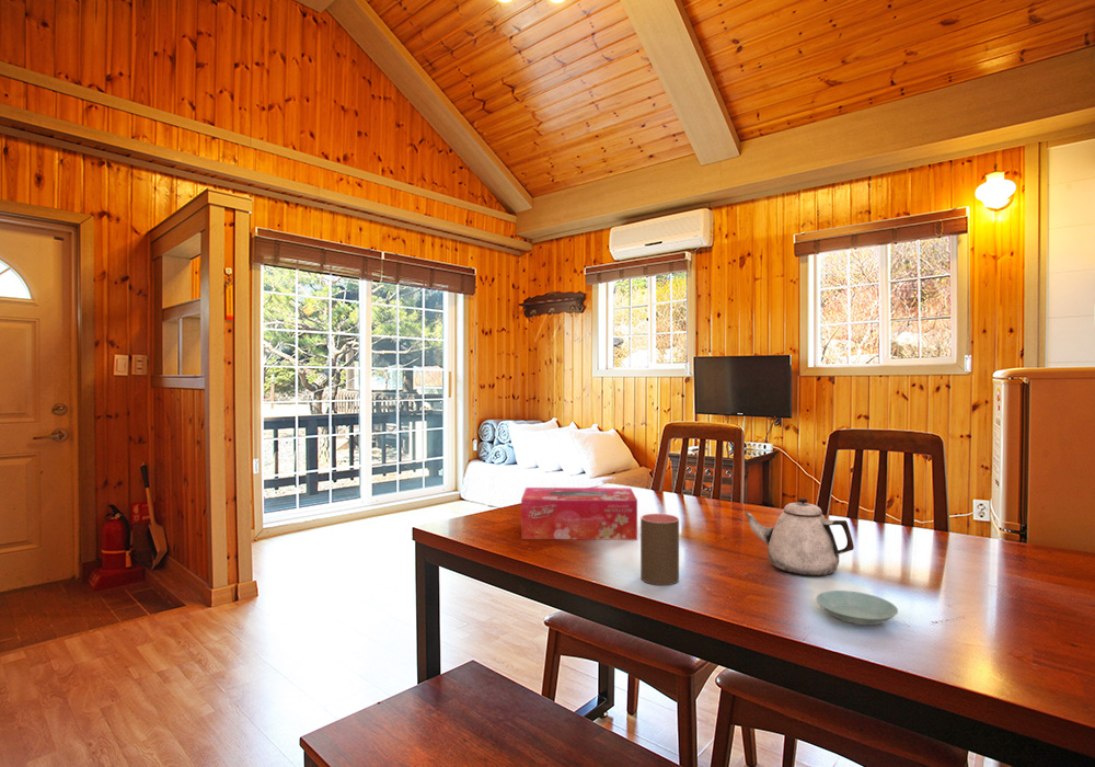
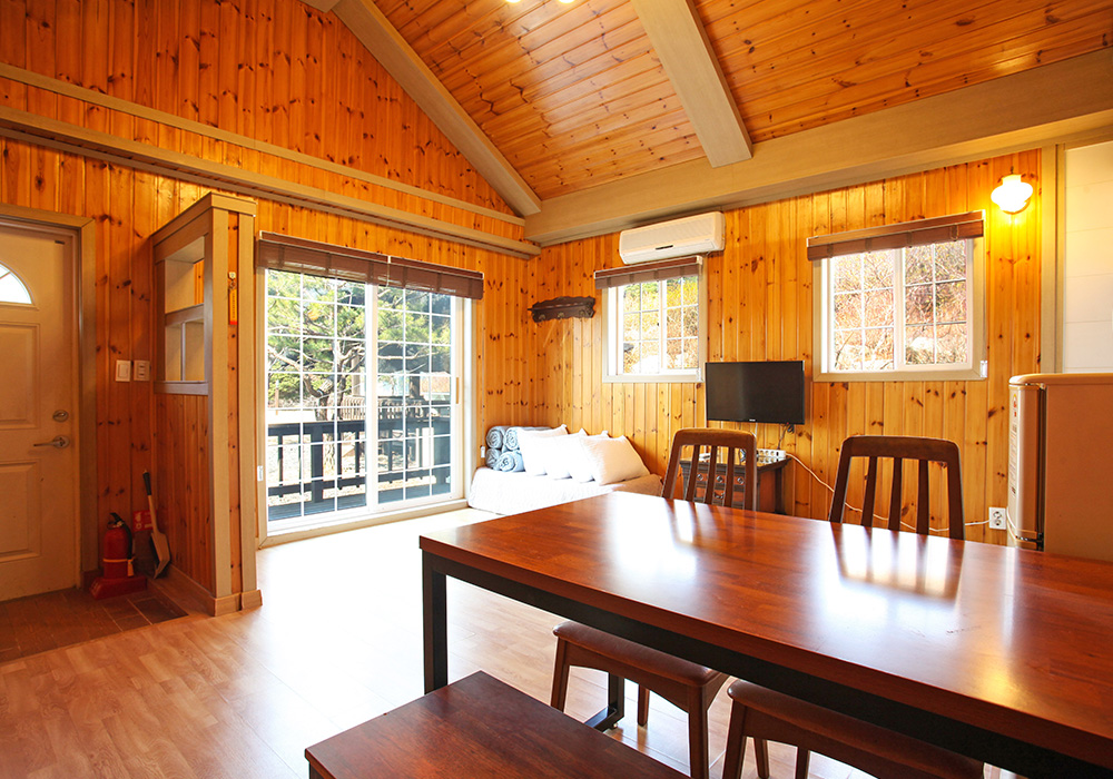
- teapot (795, 531)
- saucer (855, 609)
- cup (659, 548)
- tissue box (578, 512)
